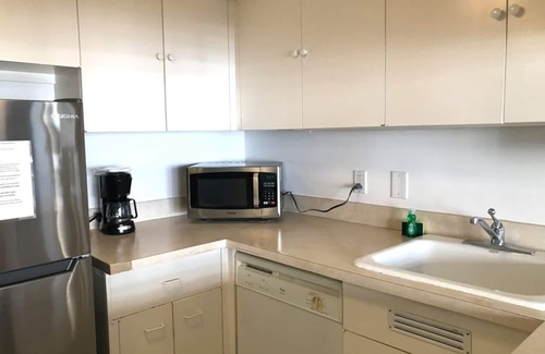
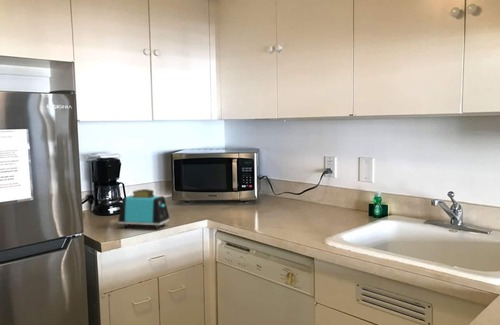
+ toaster (143, 208)
